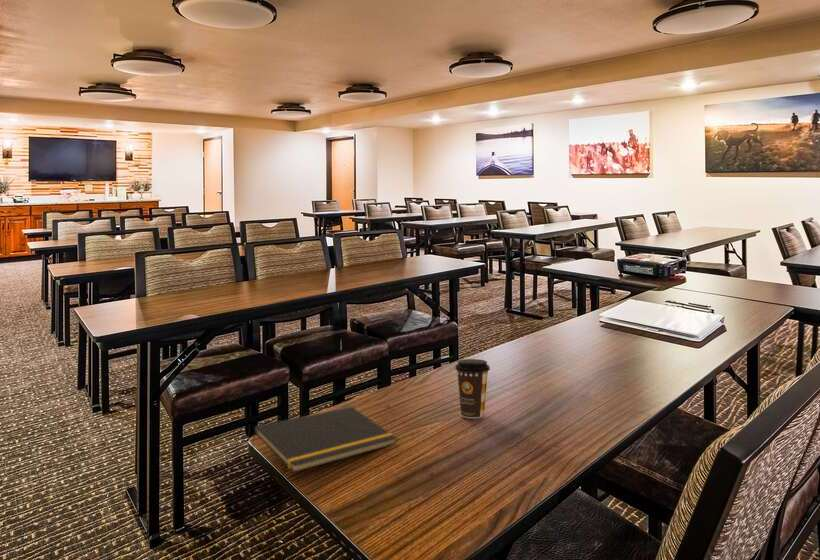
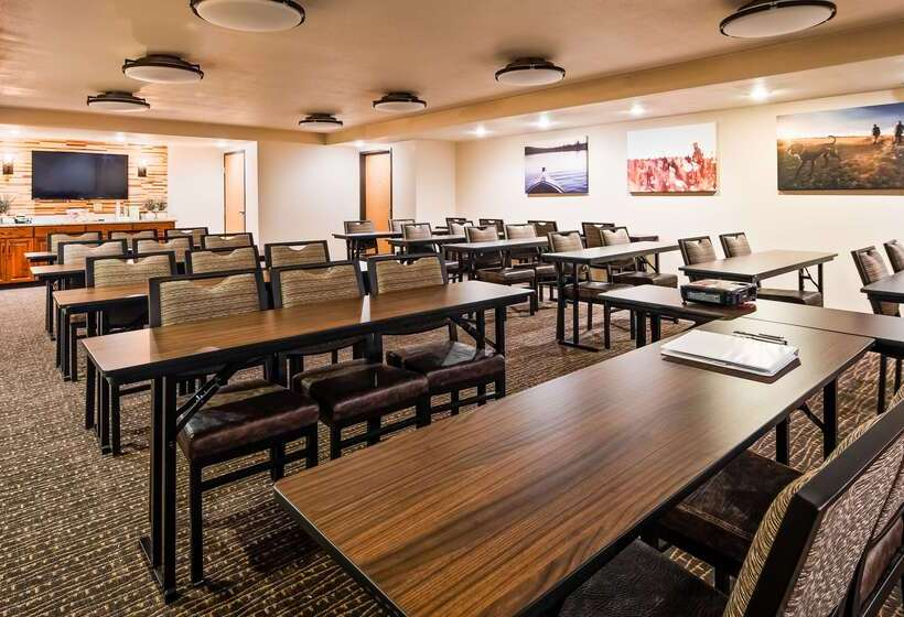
- notepad (326, 435)
- coffee cup (472, 388)
